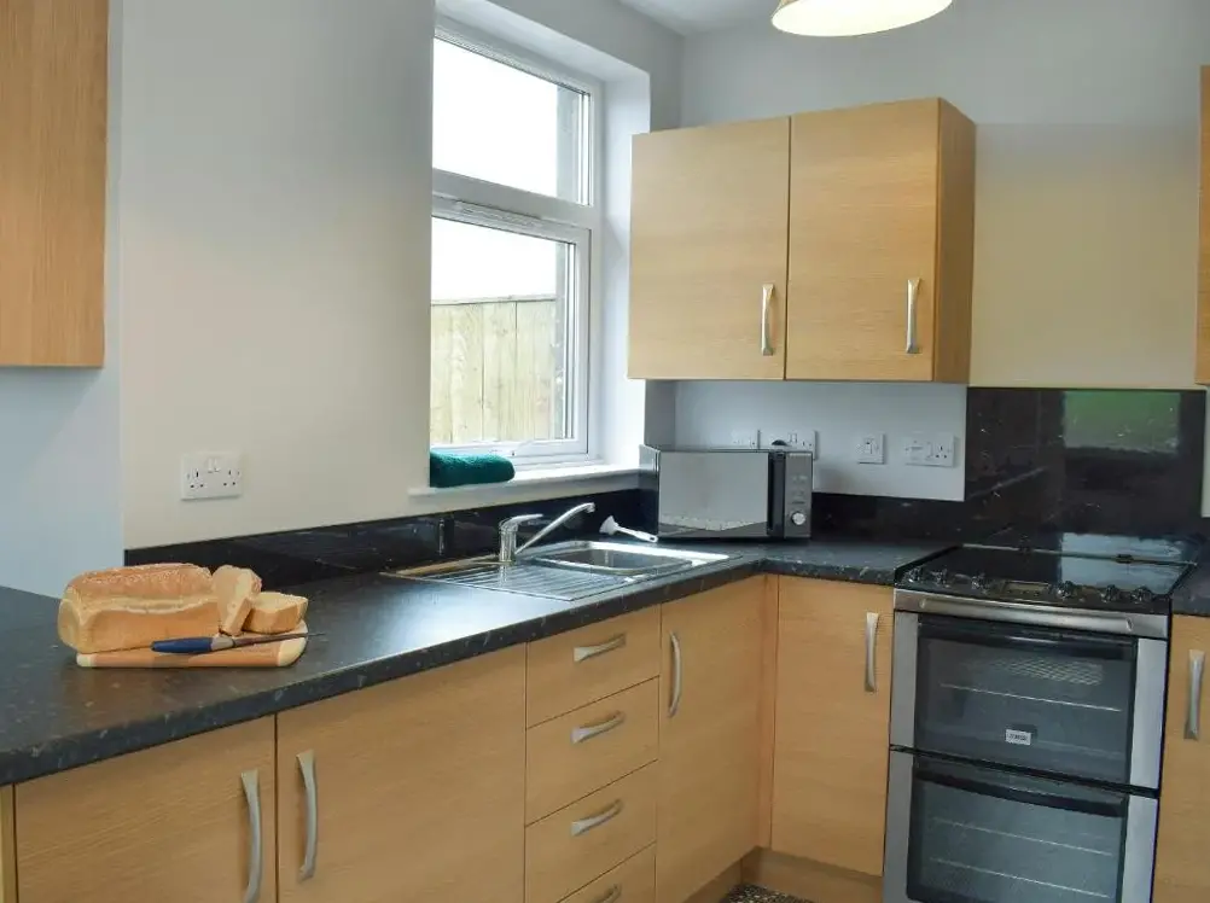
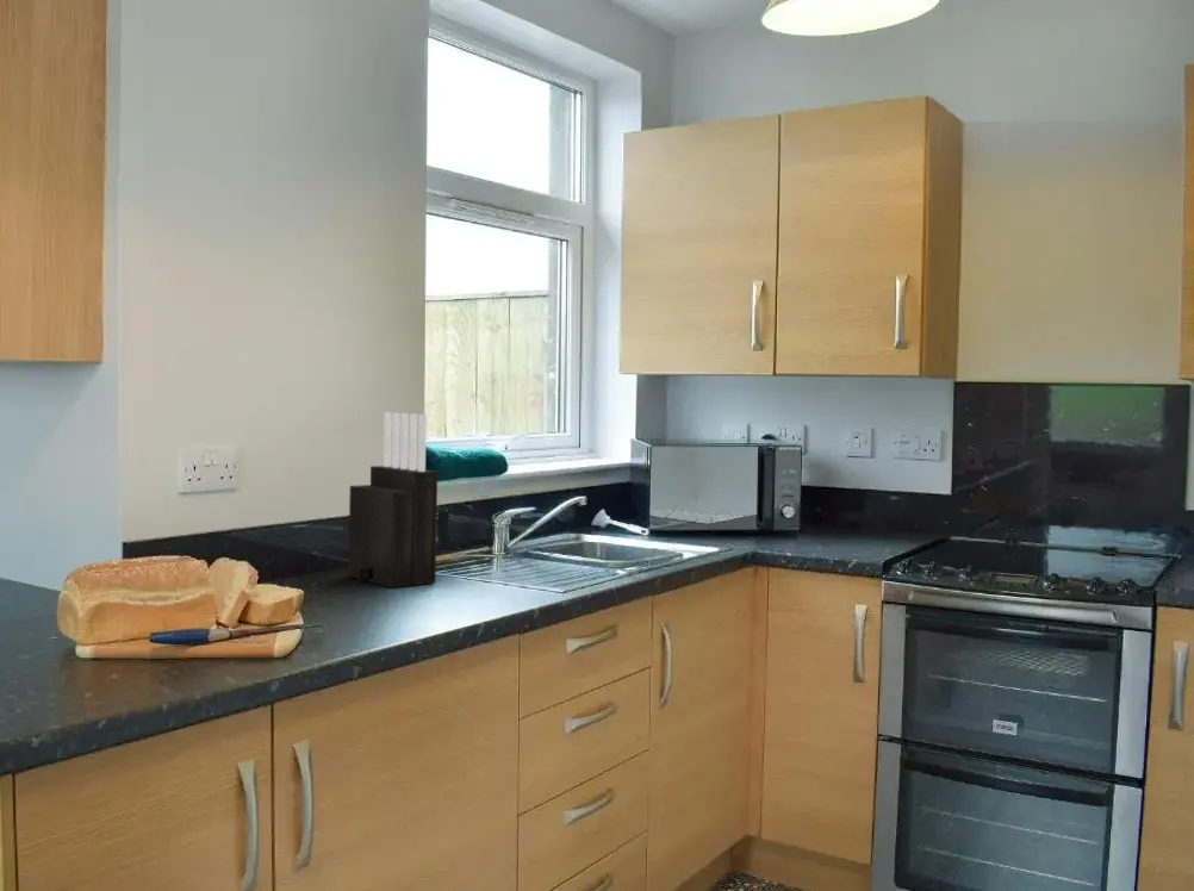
+ knife block (387, 497)
